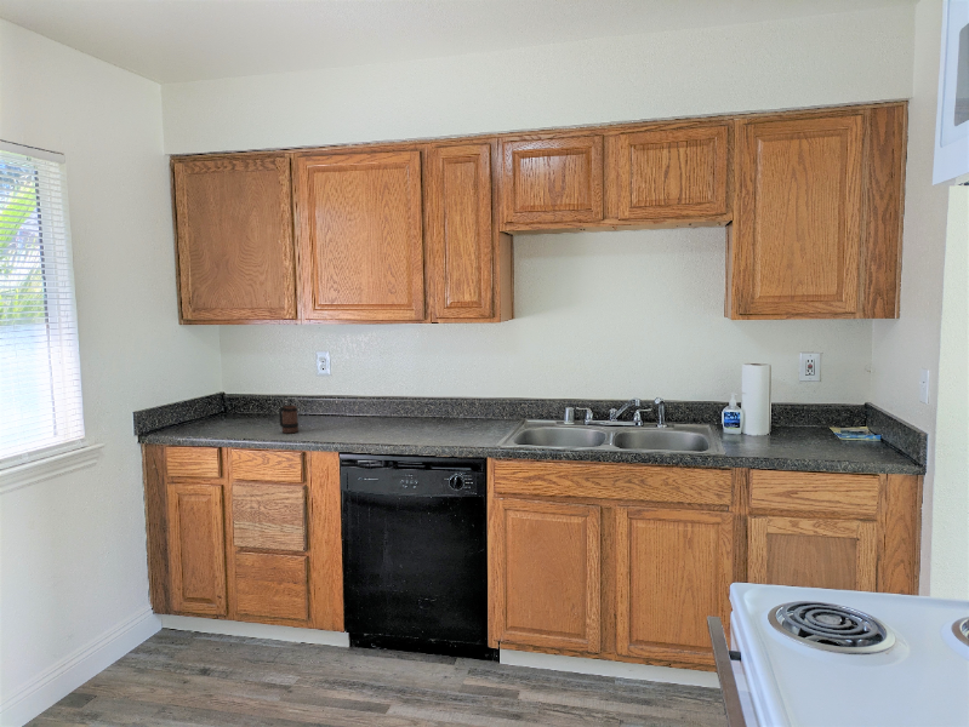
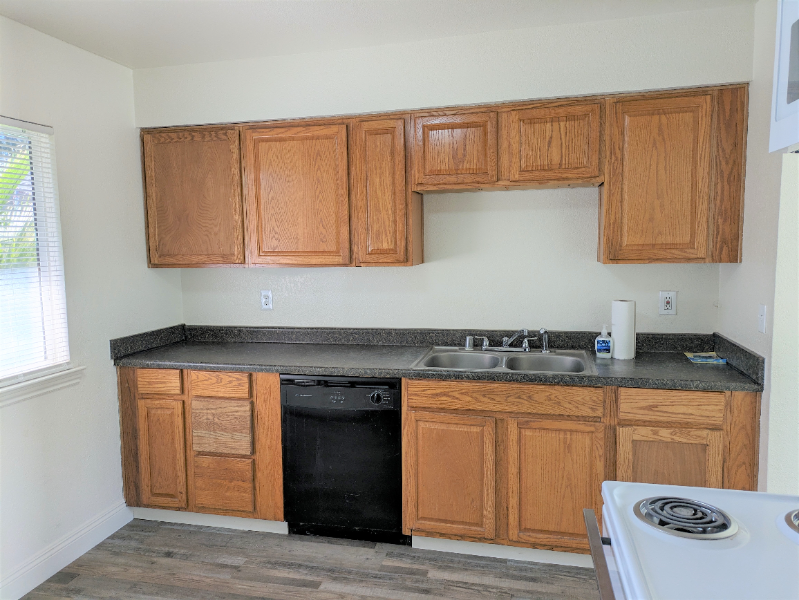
- mug (287, 419)
